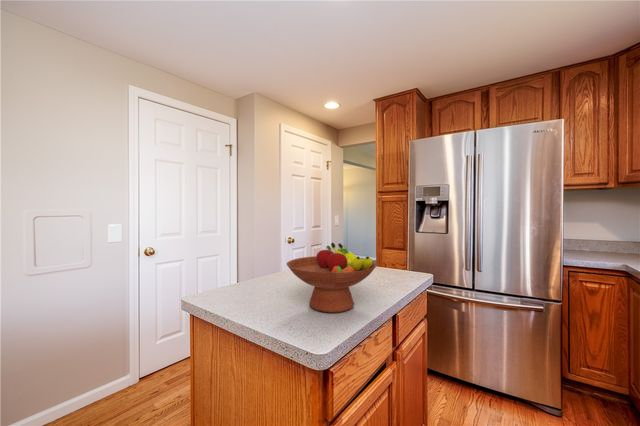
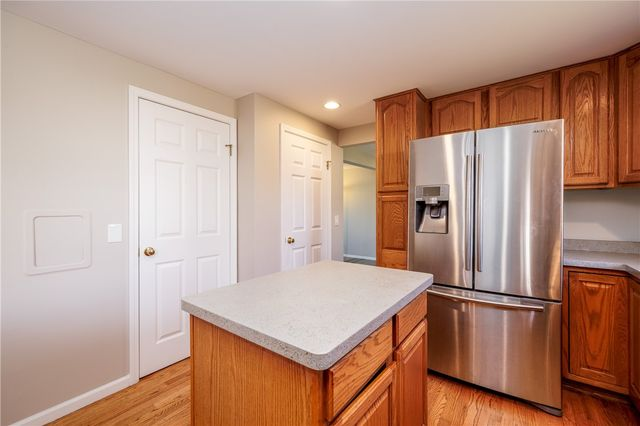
- fruit bowl (331, 275)
